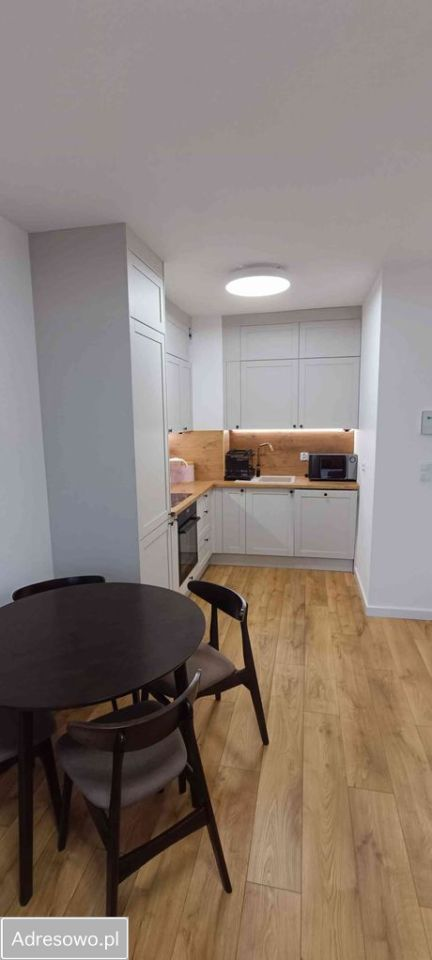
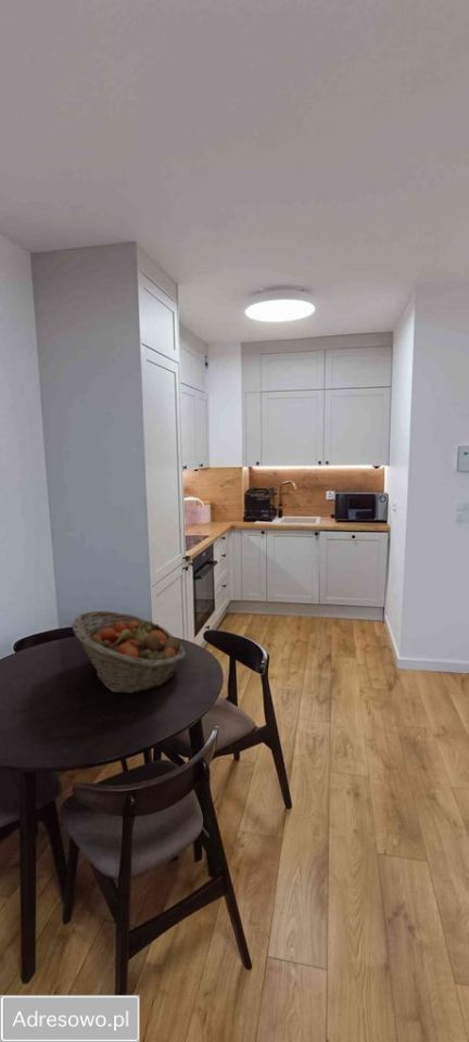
+ fruit basket (129, 645)
